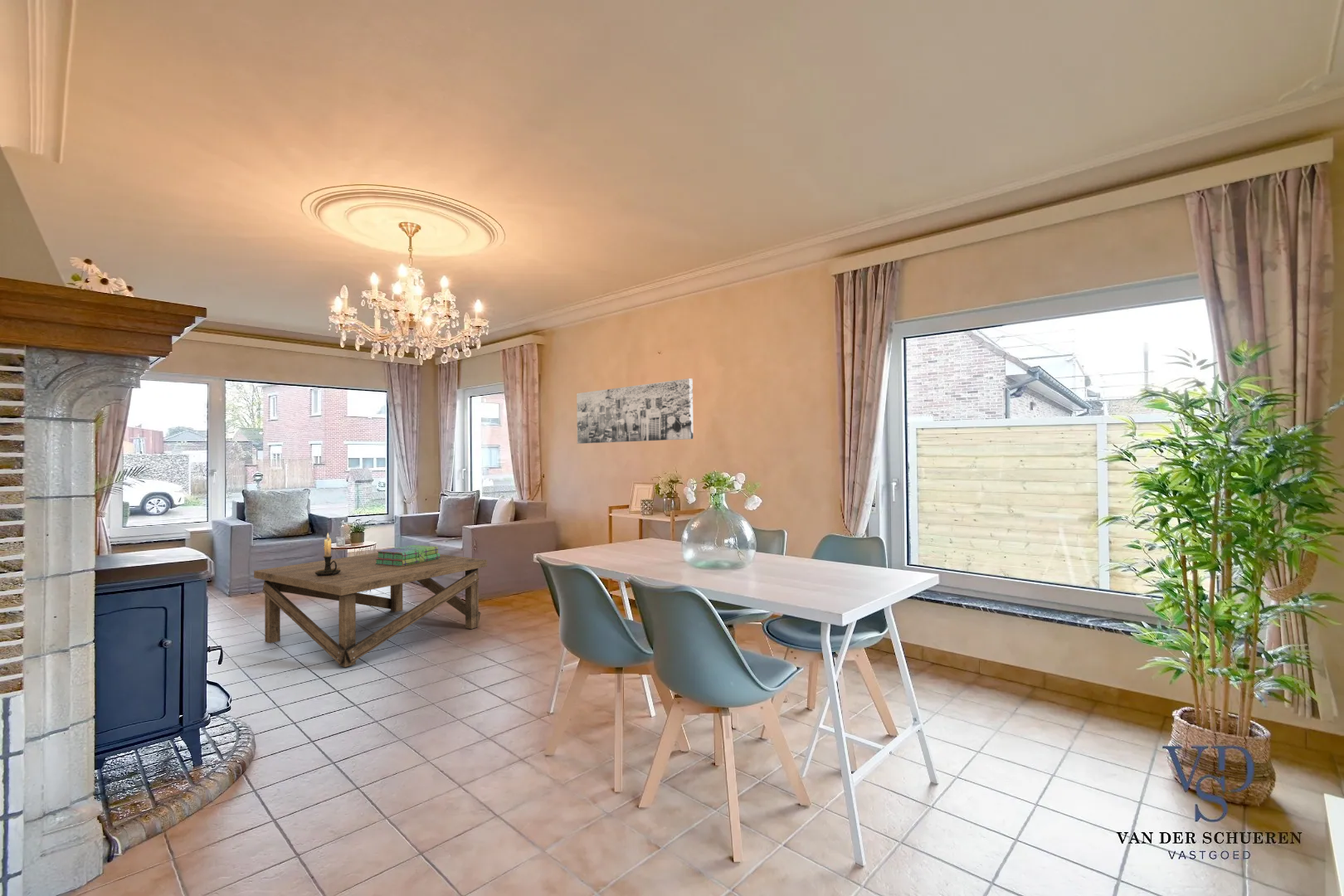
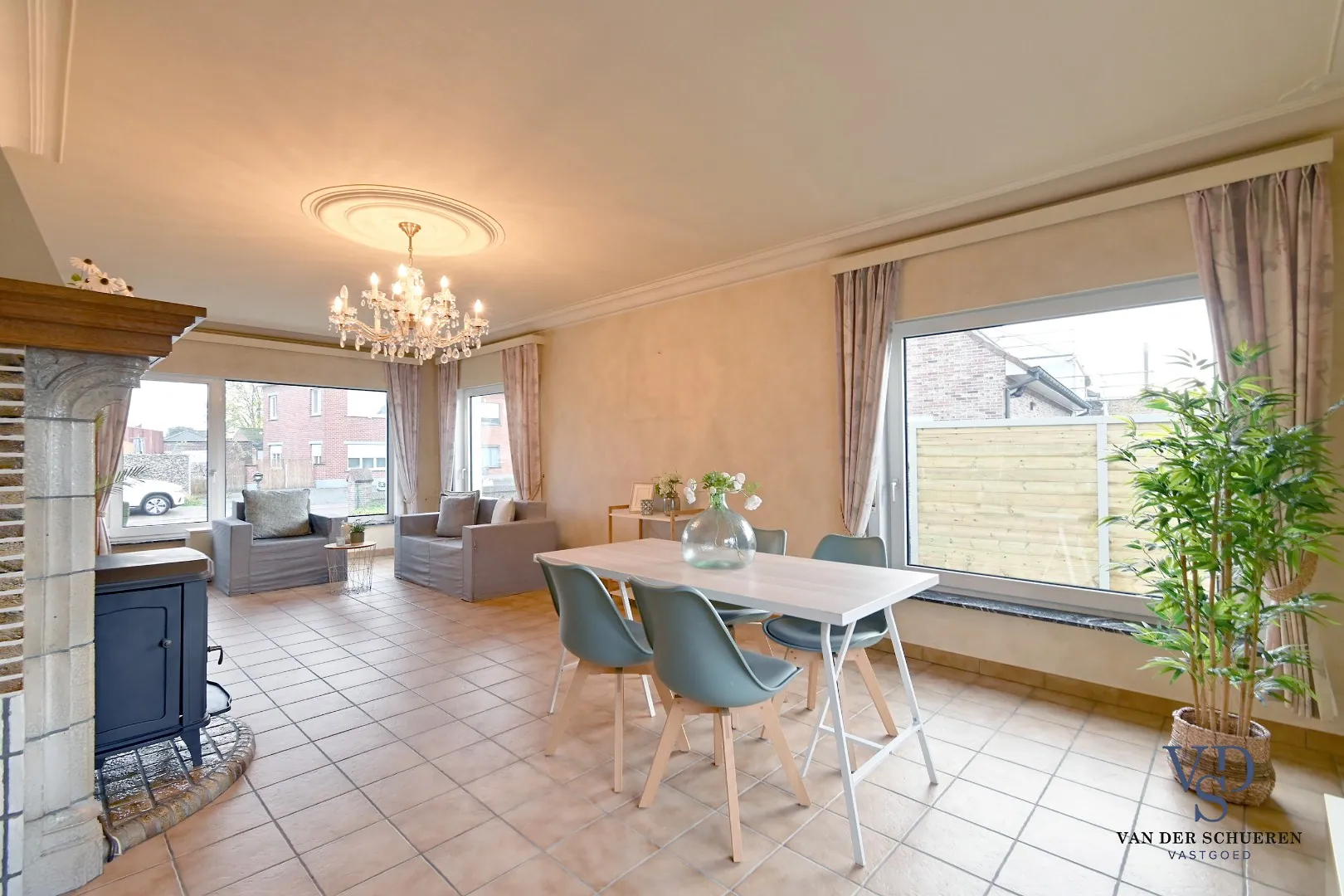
- coffee table (375, 599)
- wall art (629, 414)
- candle holder (329, 553)
- stack of books (408, 554)
